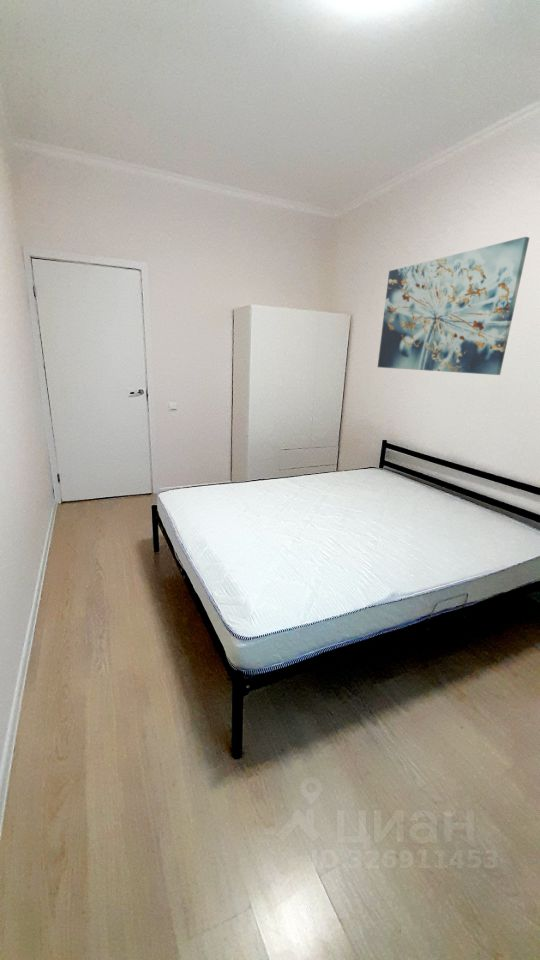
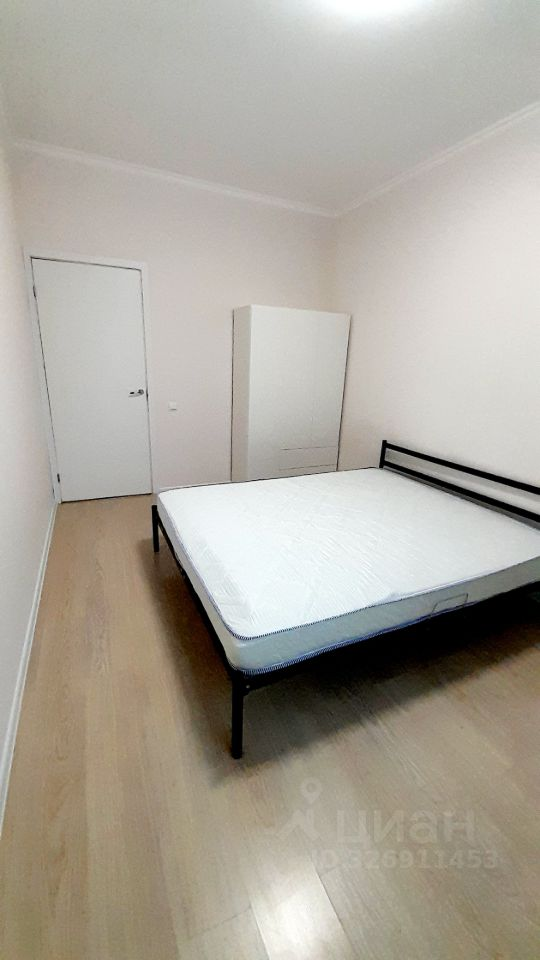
- wall art (437, 316)
